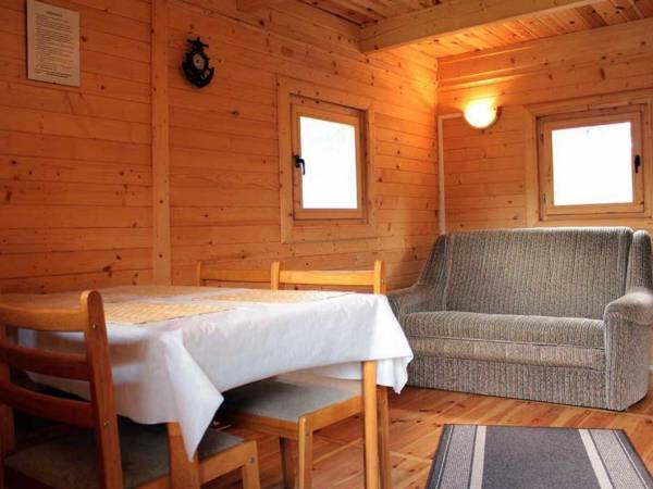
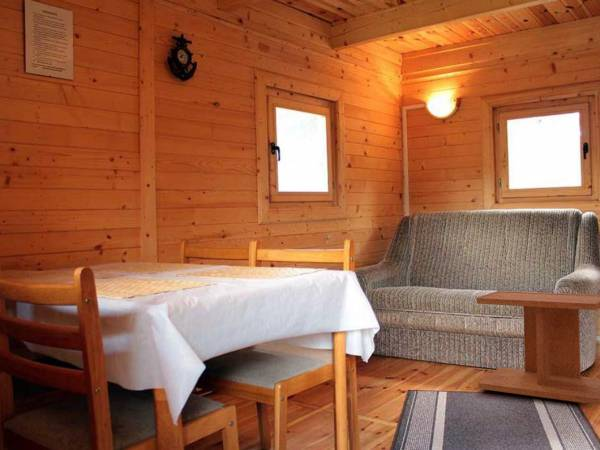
+ side table (543, 343)
